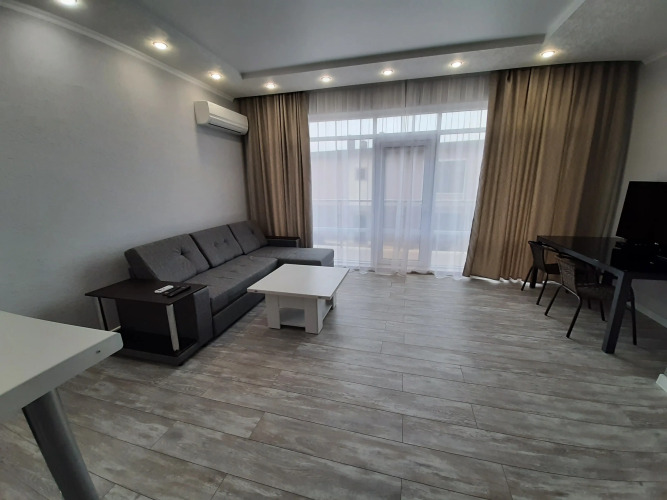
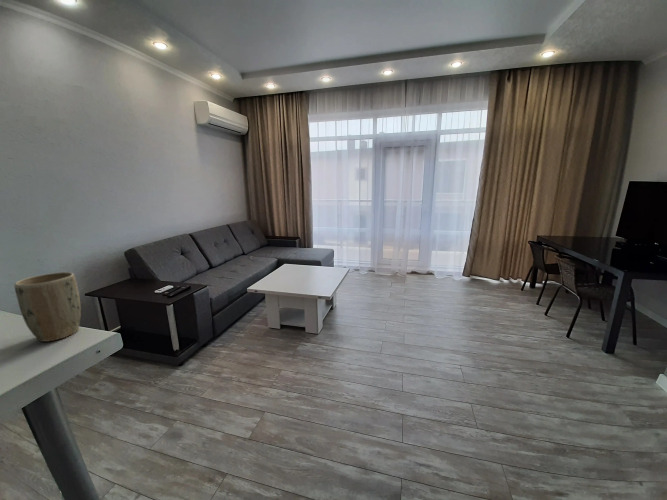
+ plant pot (52, 306)
